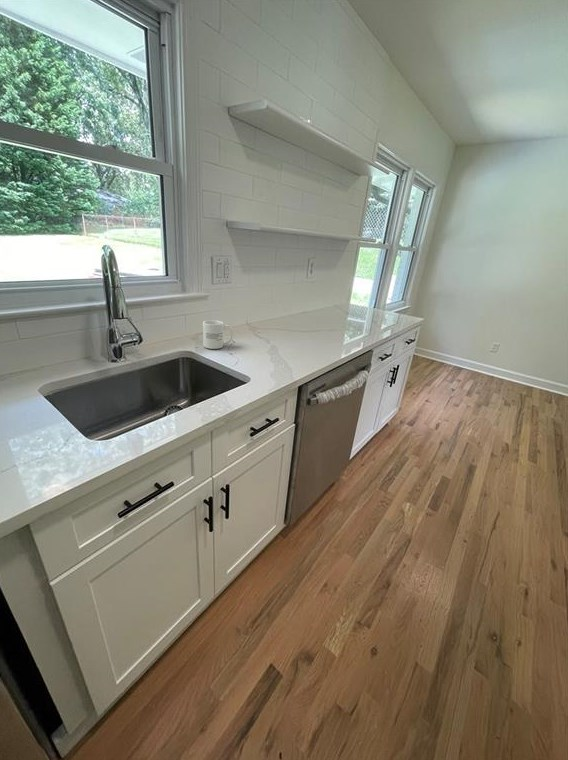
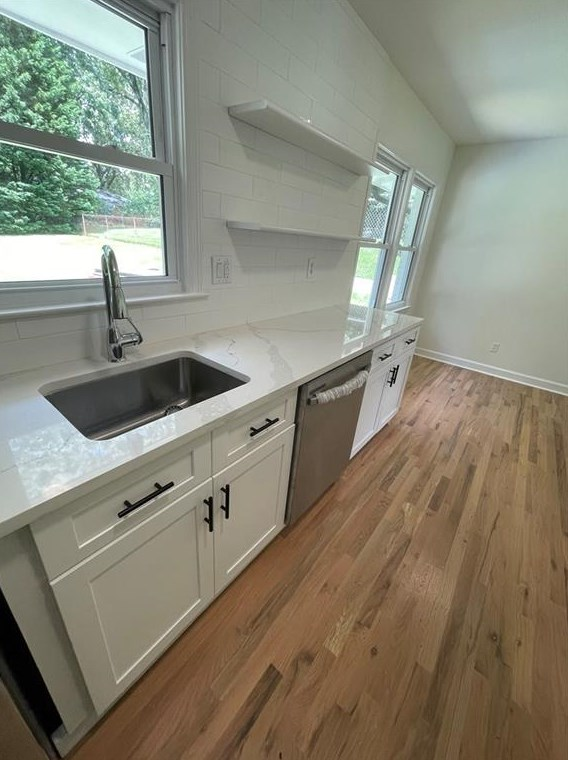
- mug (216, 334)
